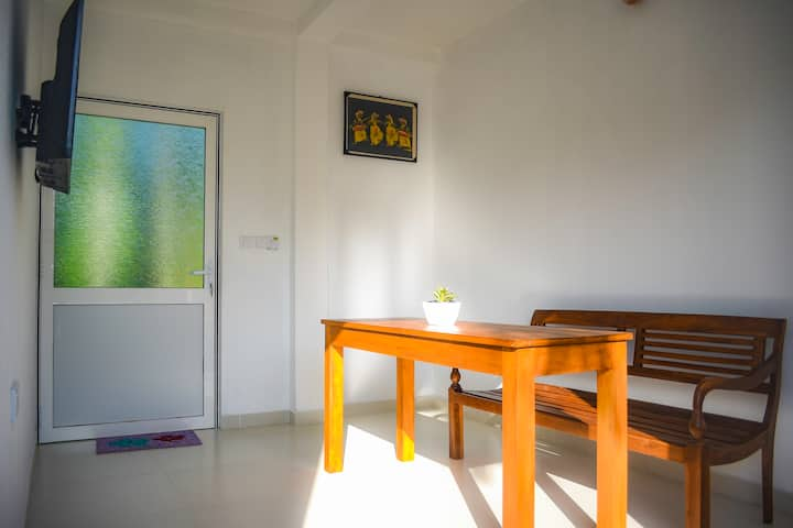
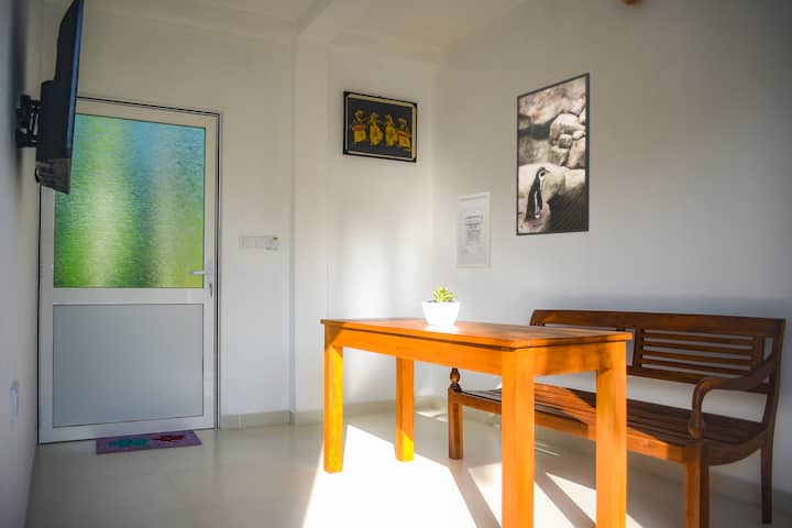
+ wall art (473, 231)
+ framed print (550, 158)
